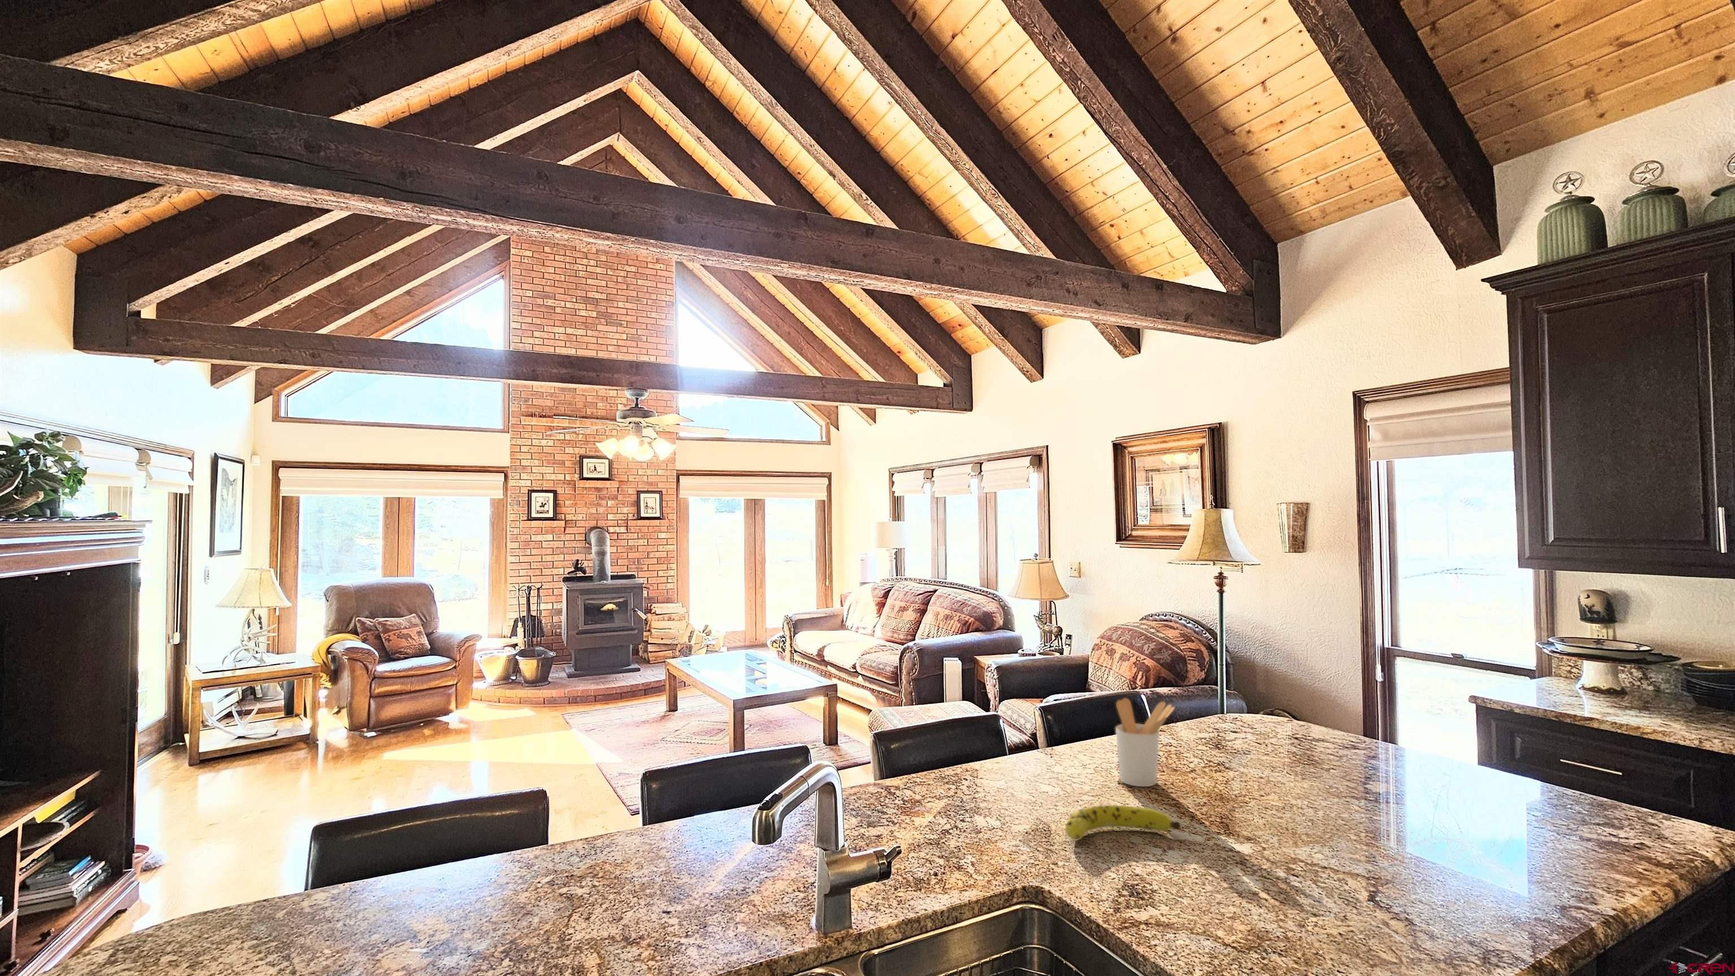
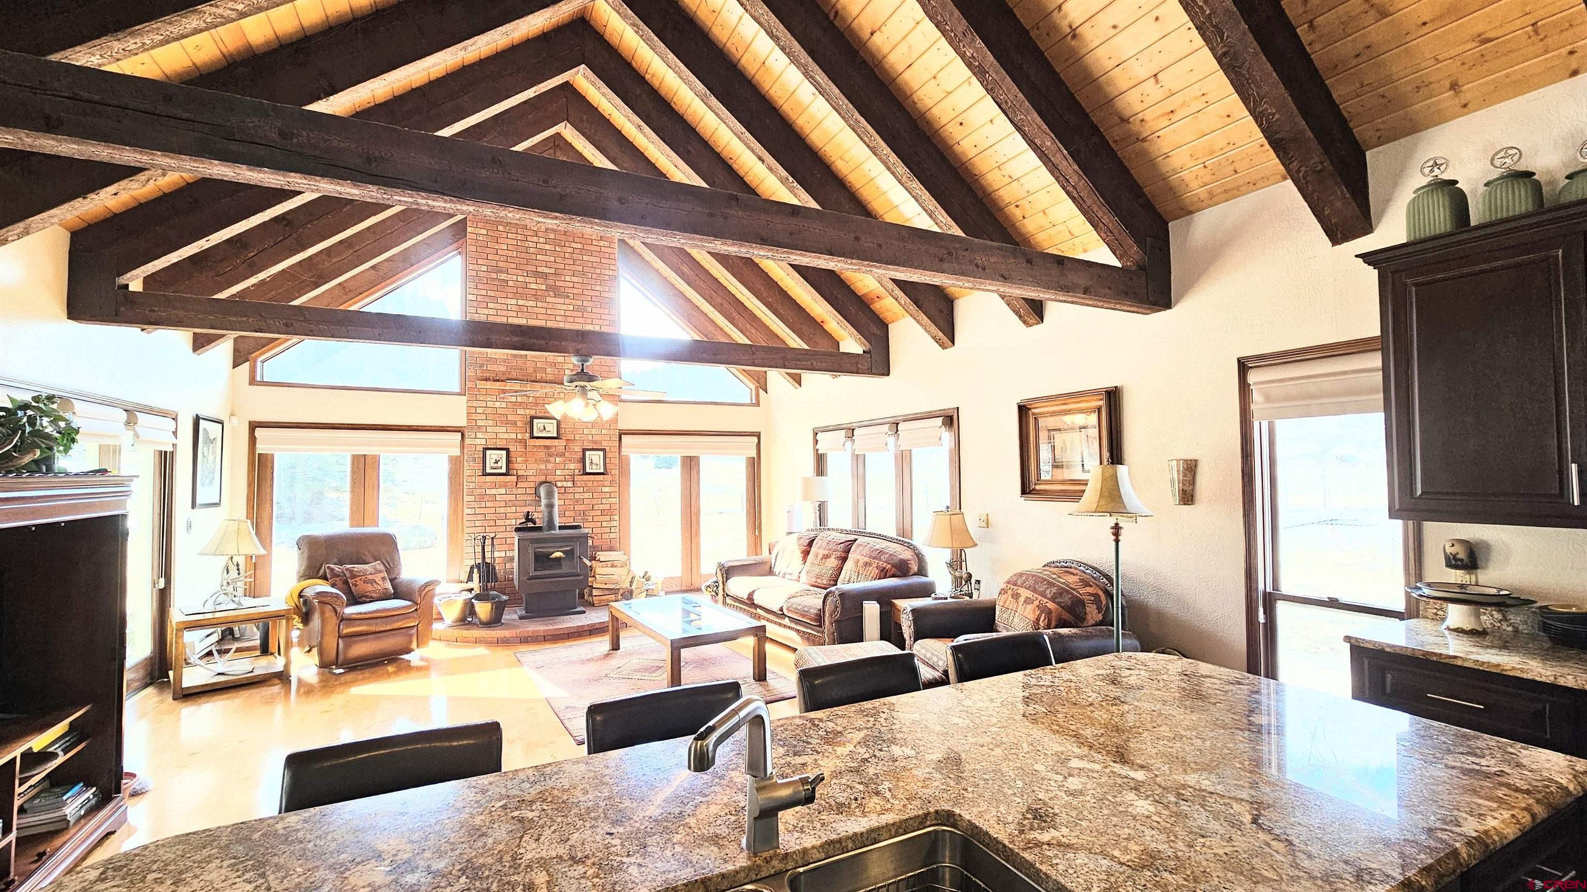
- fruit (1123, 827)
- utensil holder (1146, 741)
